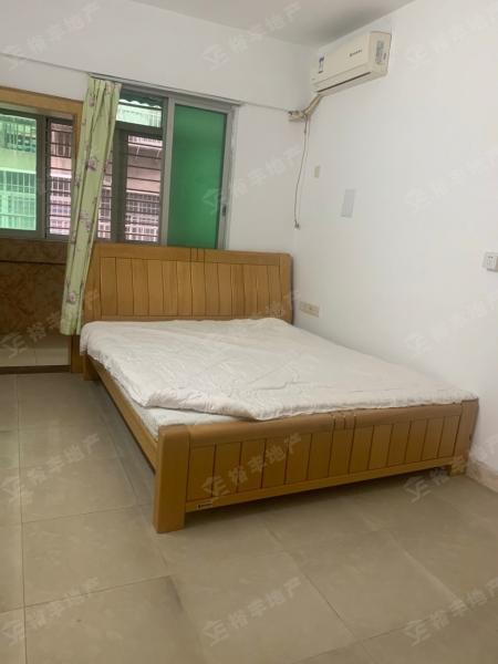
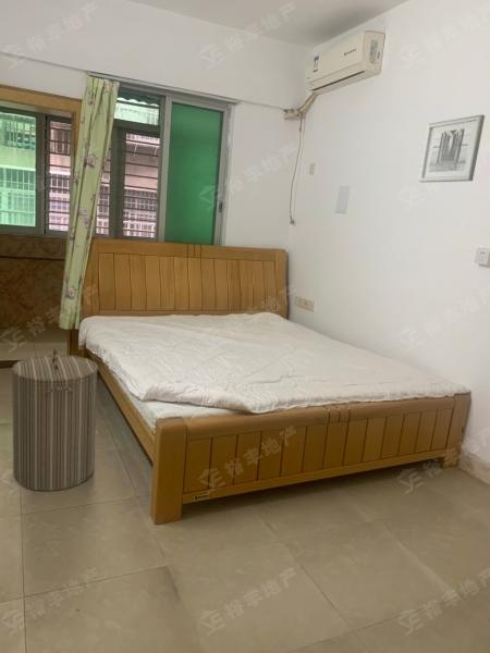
+ wall art (449, 150)
+ laundry hamper (56, 411)
